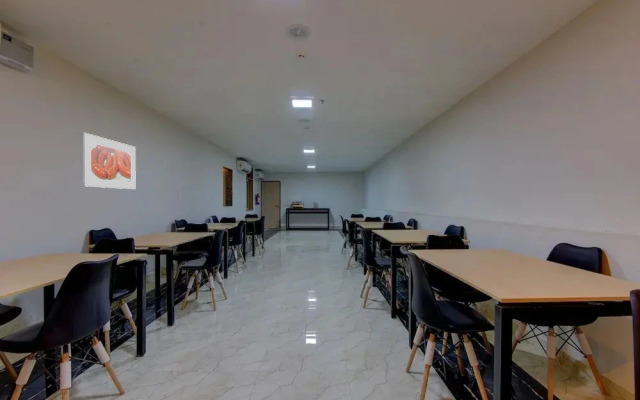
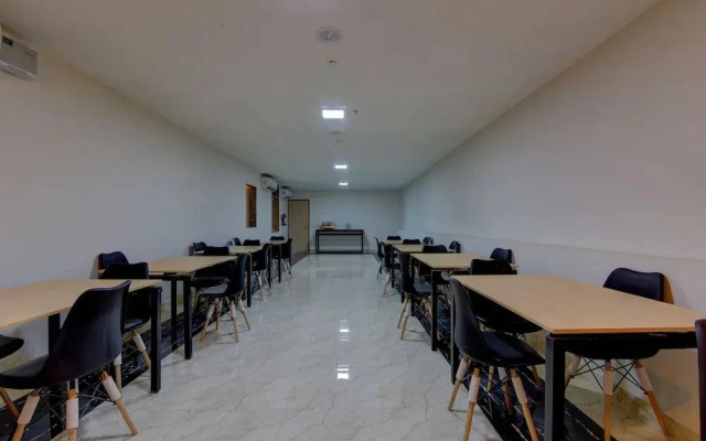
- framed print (112, 164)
